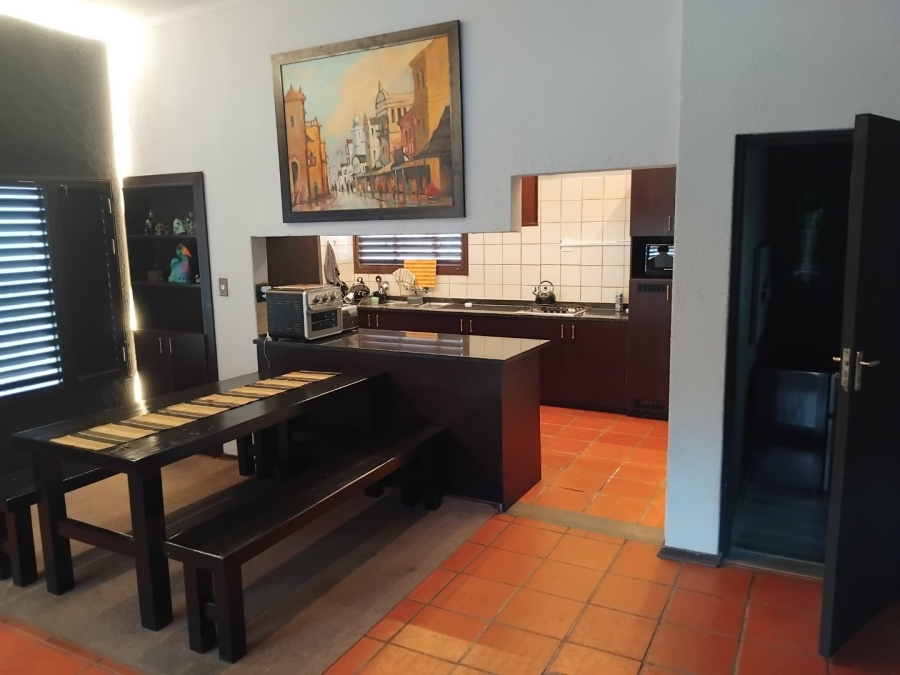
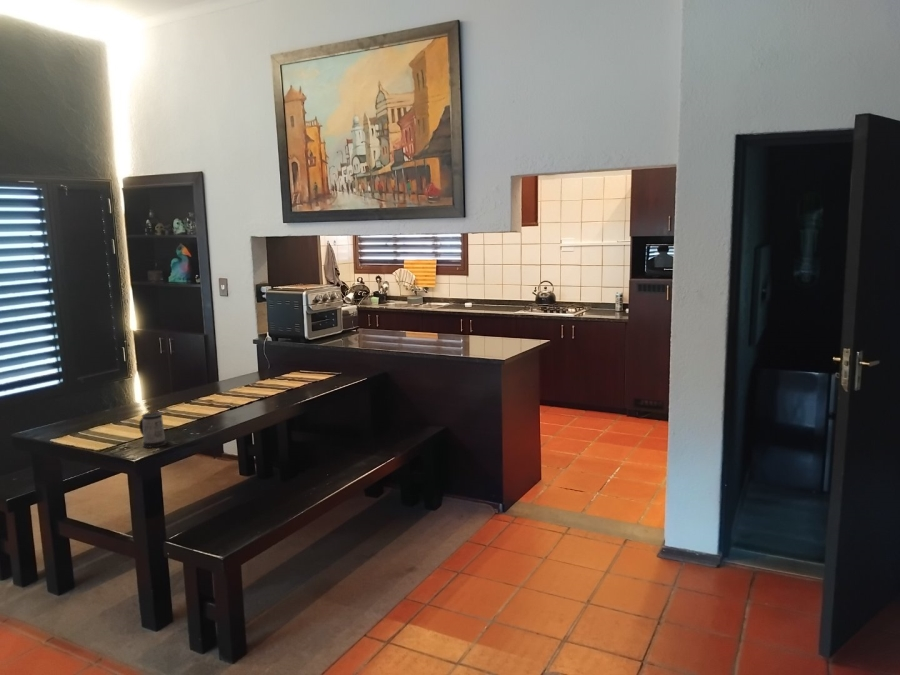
+ mug (150, 428)
